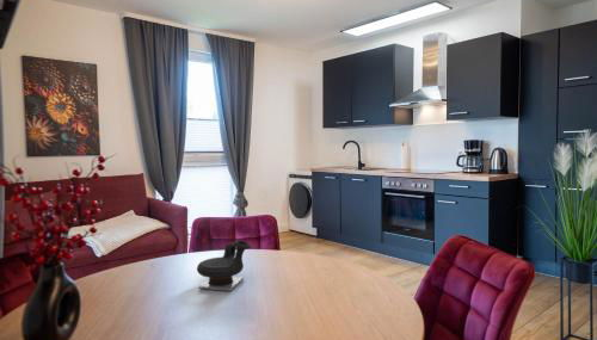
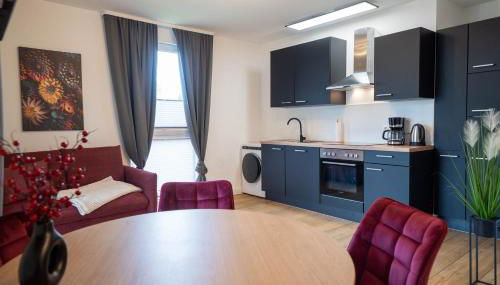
- teapot (227, 260)
